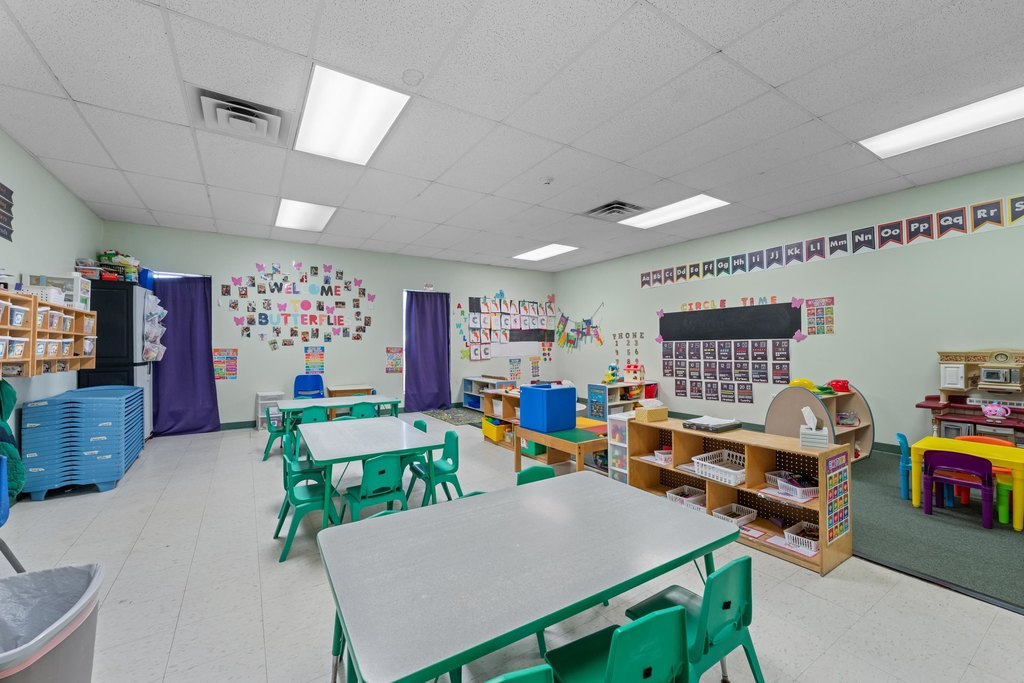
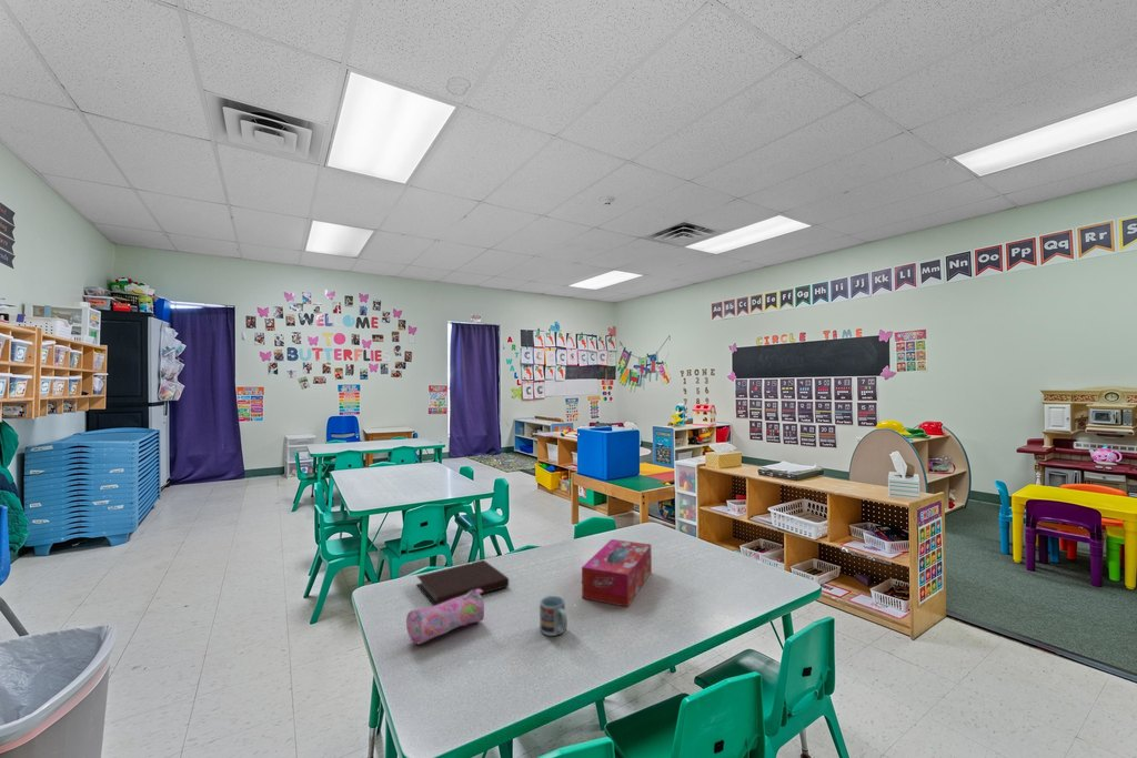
+ tissue box (618, 569)
+ cup (555, 616)
+ notebook (462, 582)
+ pencil case (447, 614)
